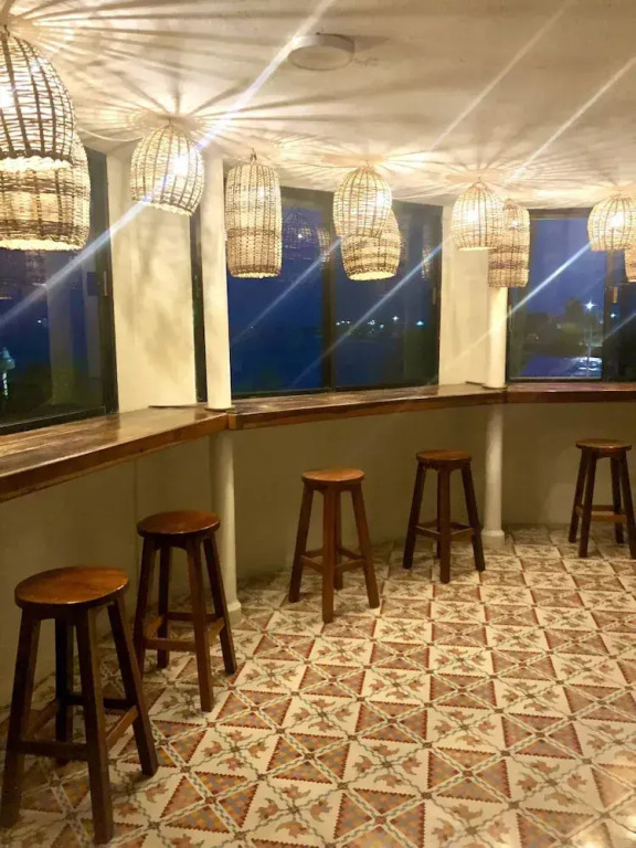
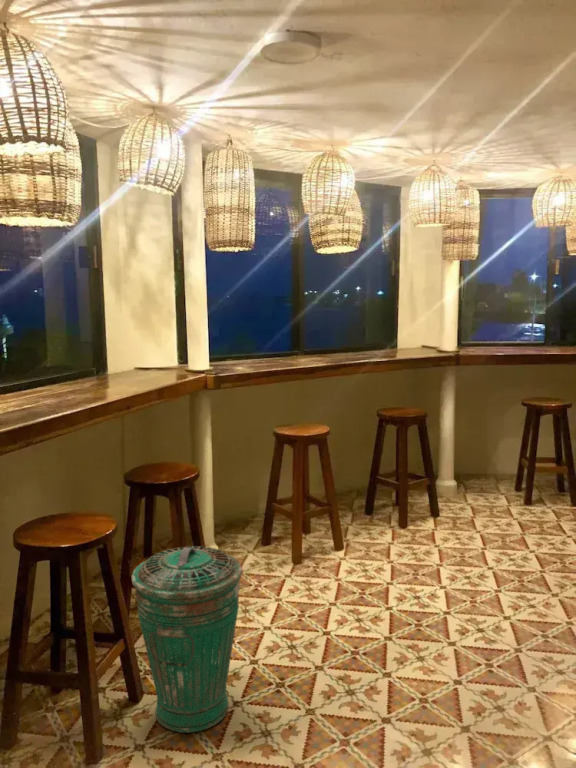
+ trash can (189, 630)
